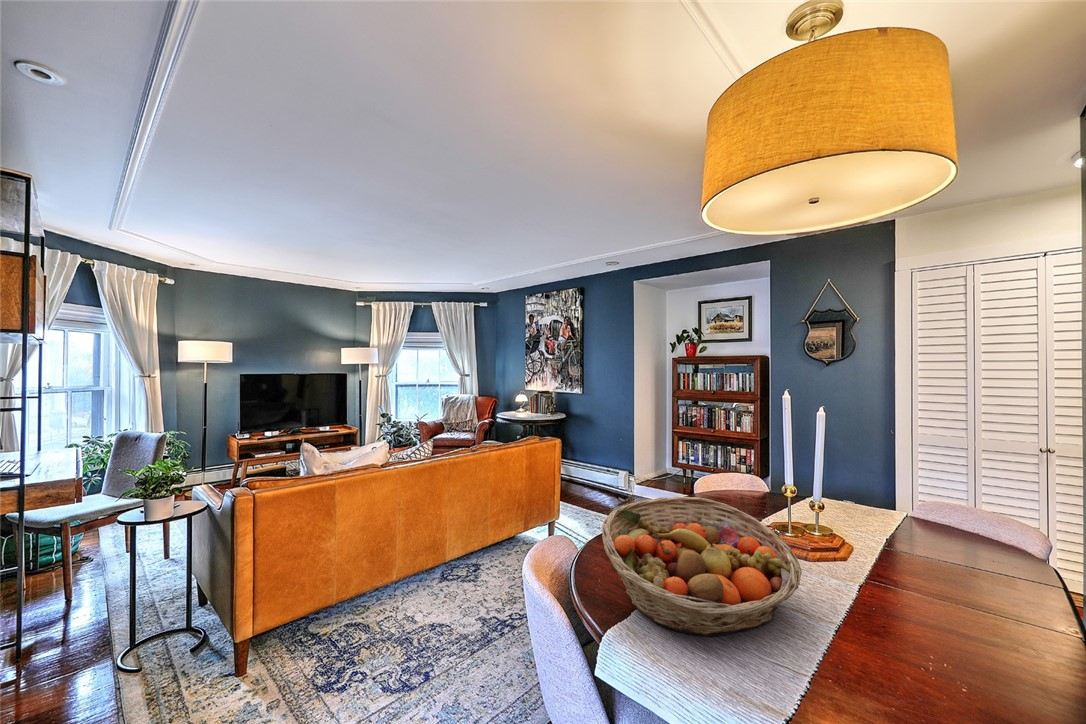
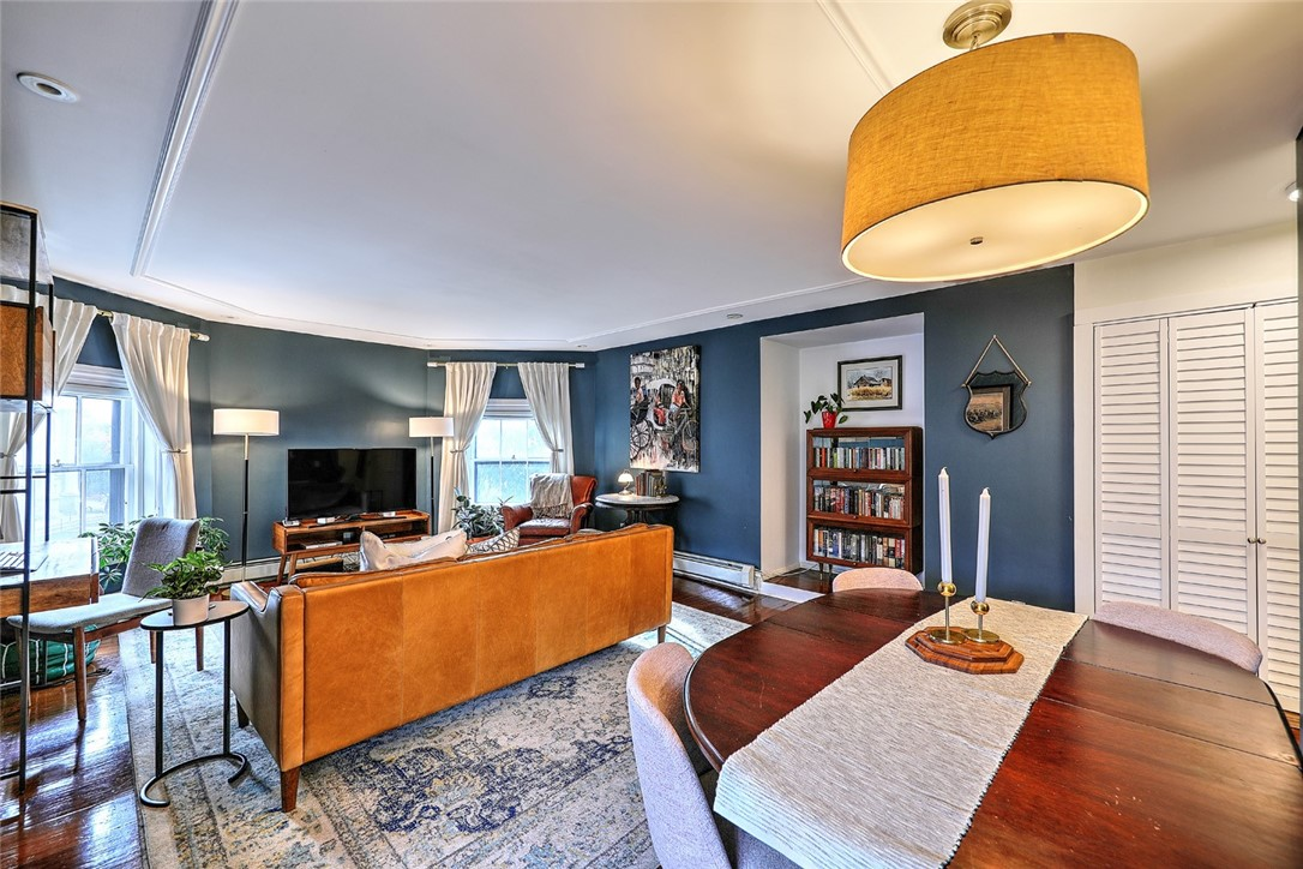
- fruit basket (696, 558)
